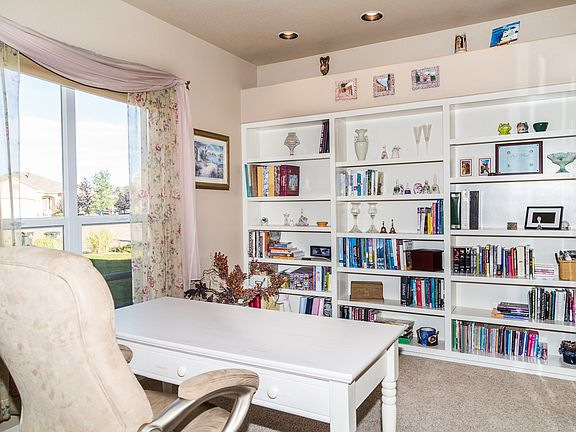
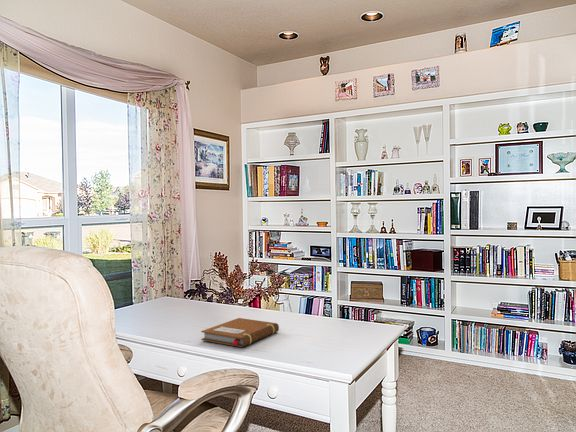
+ notebook (240, 331)
